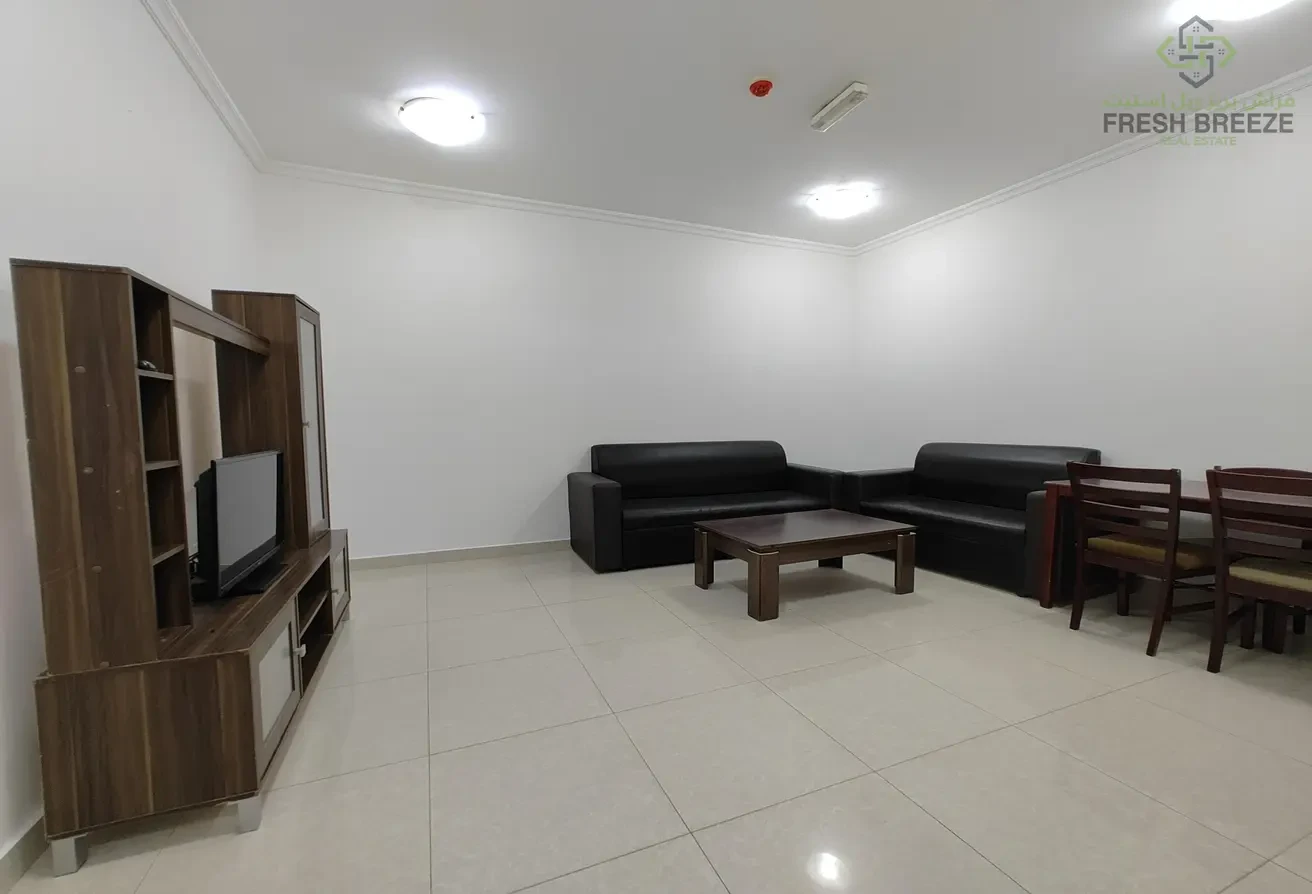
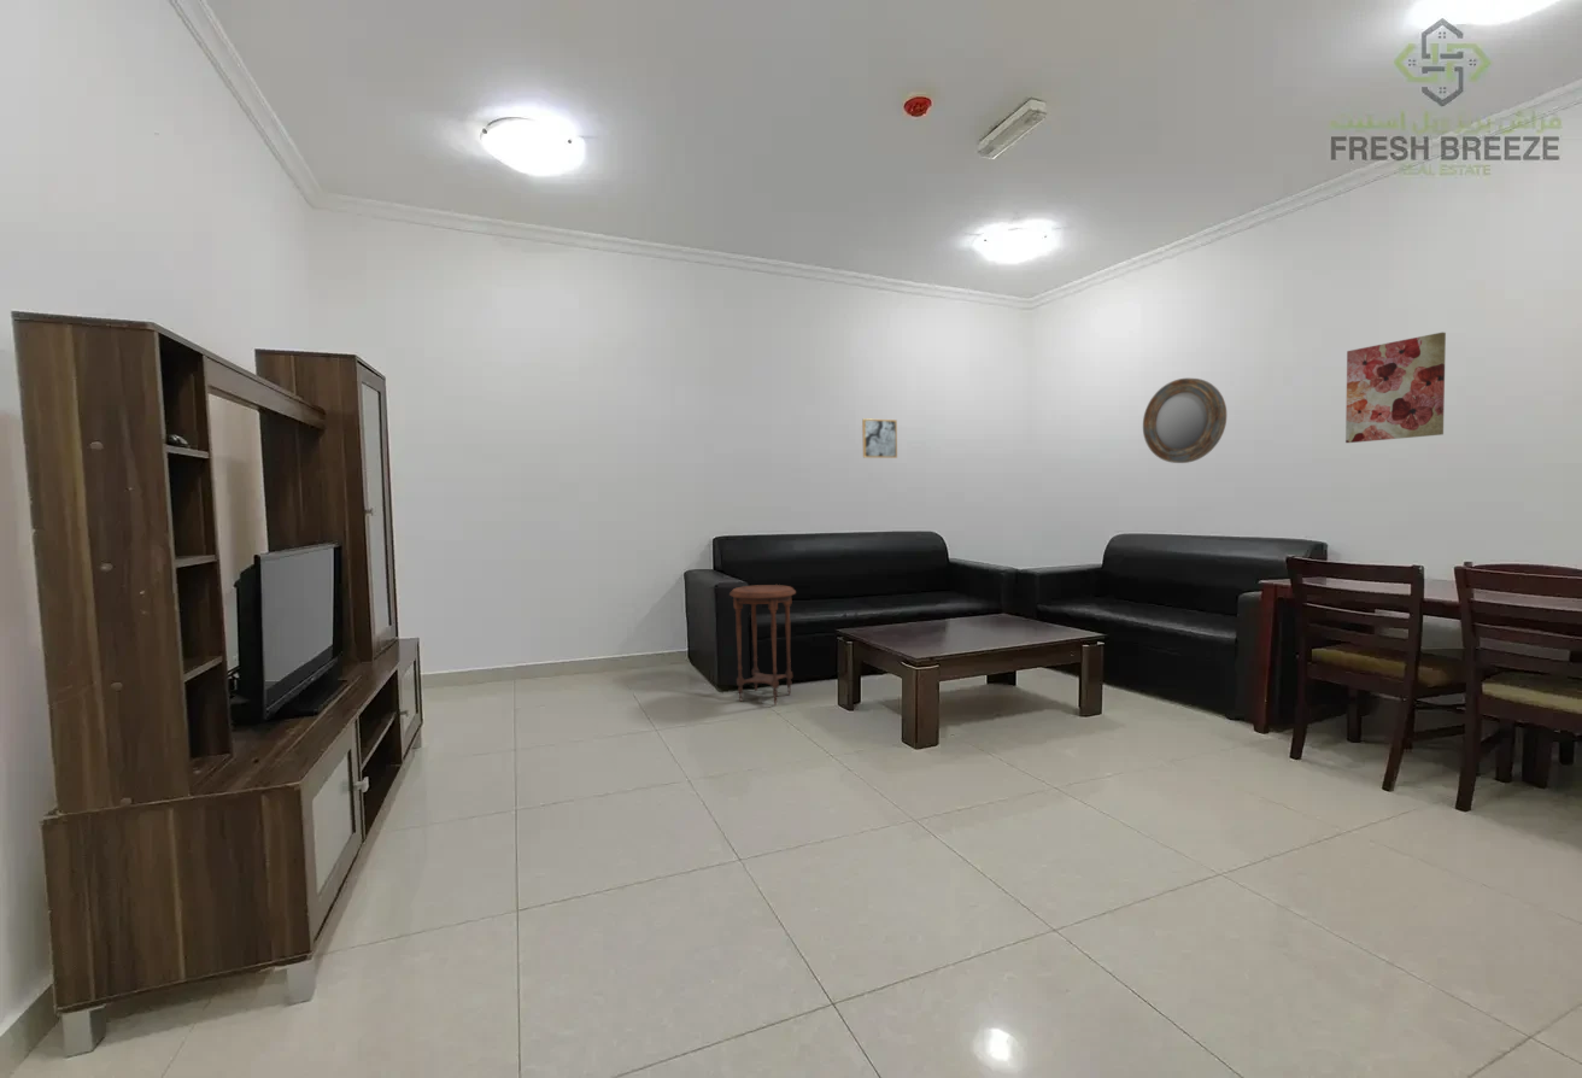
+ side table (772, 643)
+ wall art (879, 438)
+ home mirror (1182, 421)
+ wall art (1393, 391)
